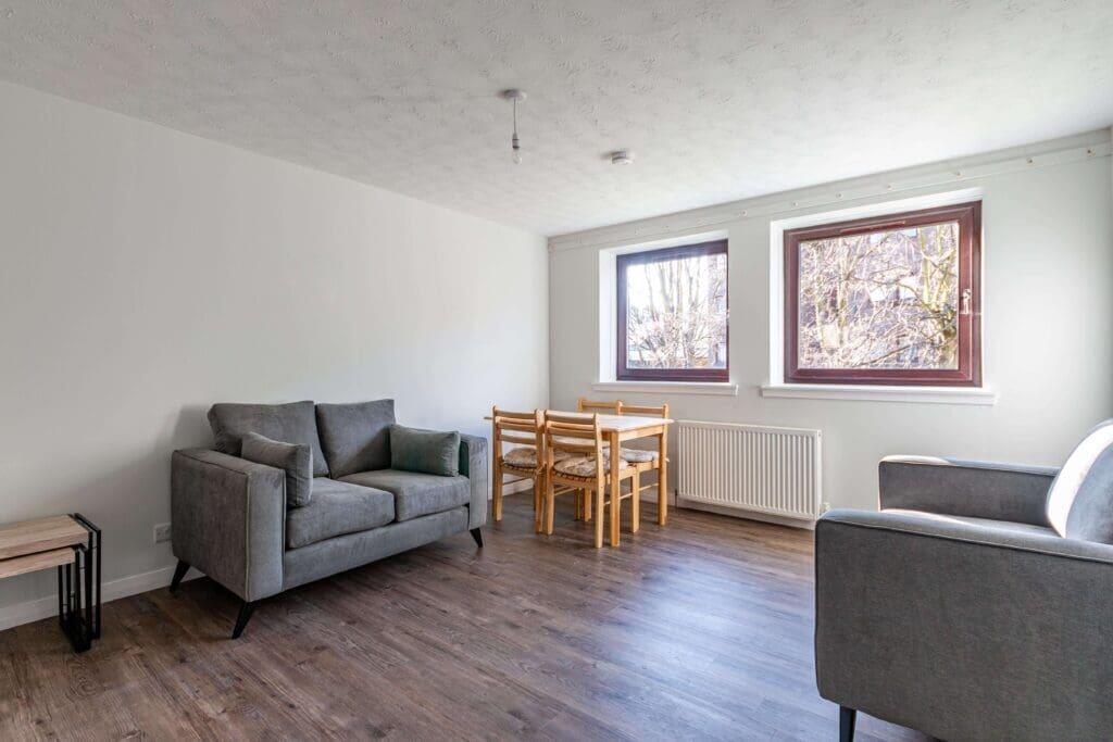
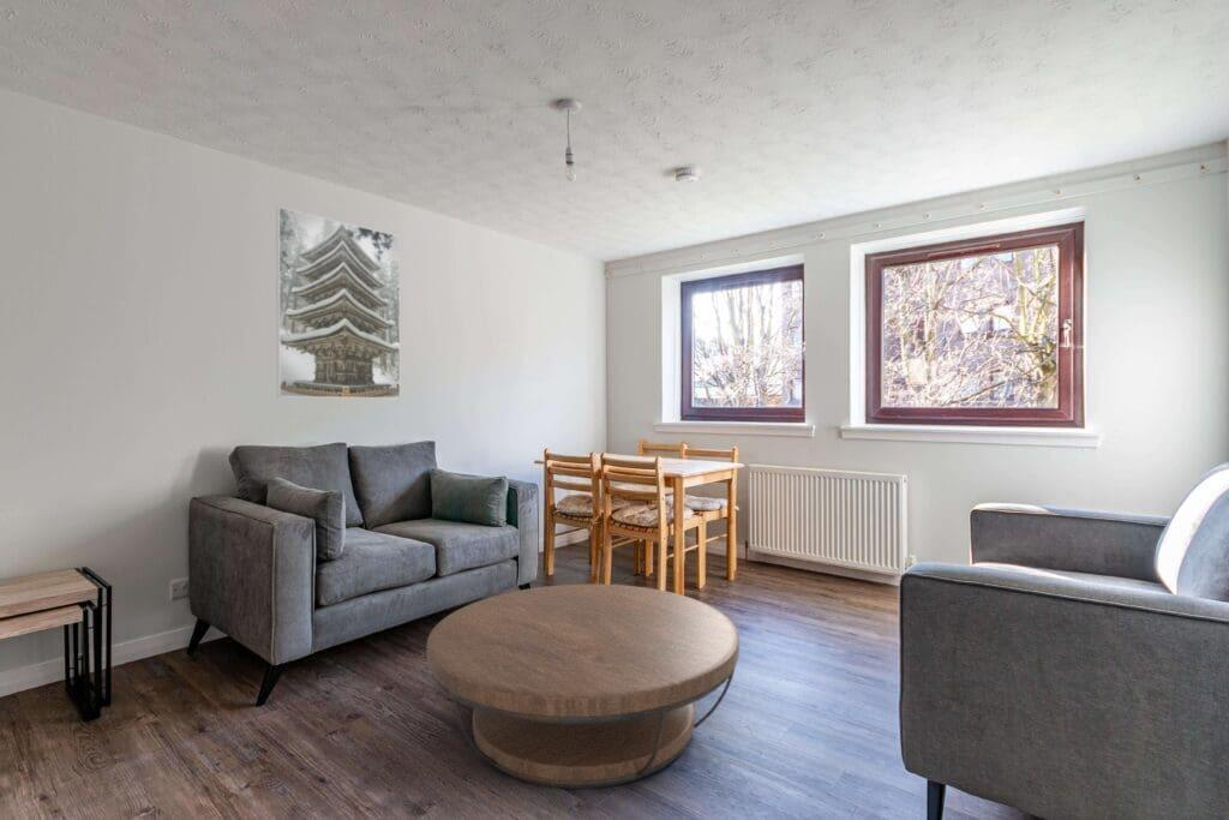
+ coffee table (584, 674)
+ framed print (342, 310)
